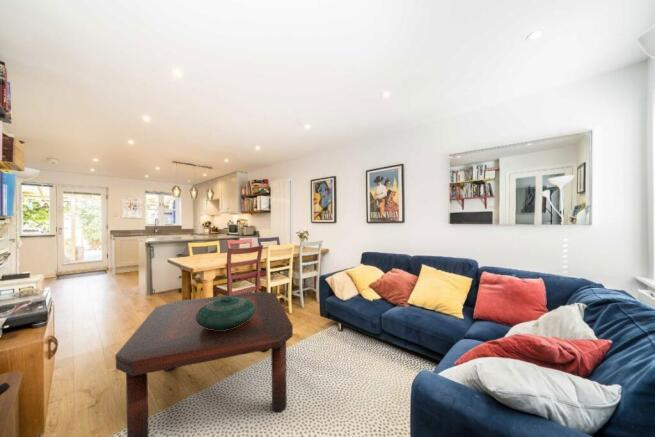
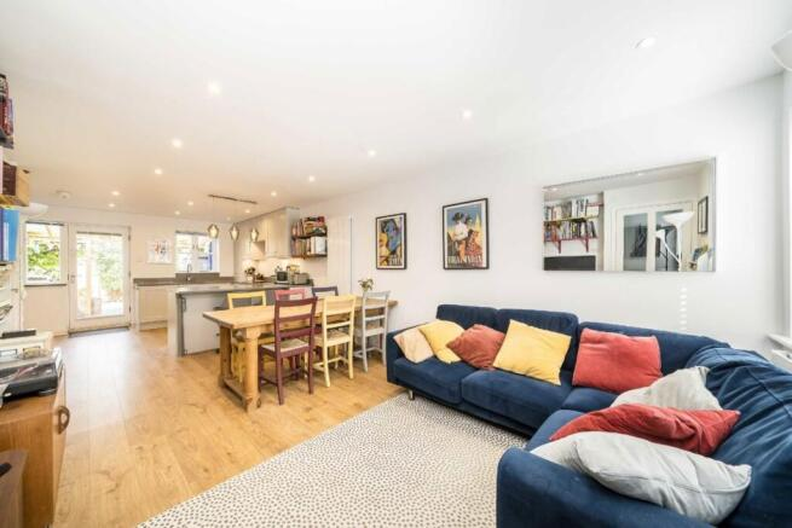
- decorative bowl (226, 309)
- coffee table (218, 349)
